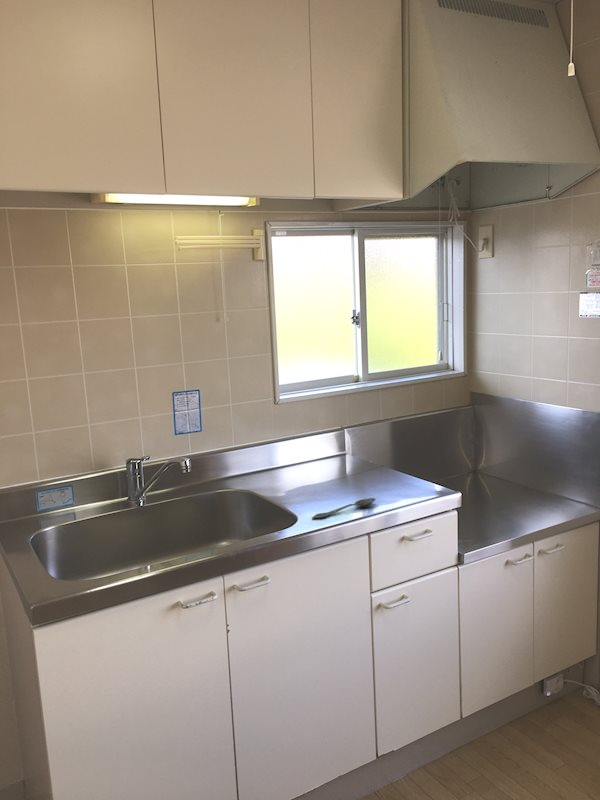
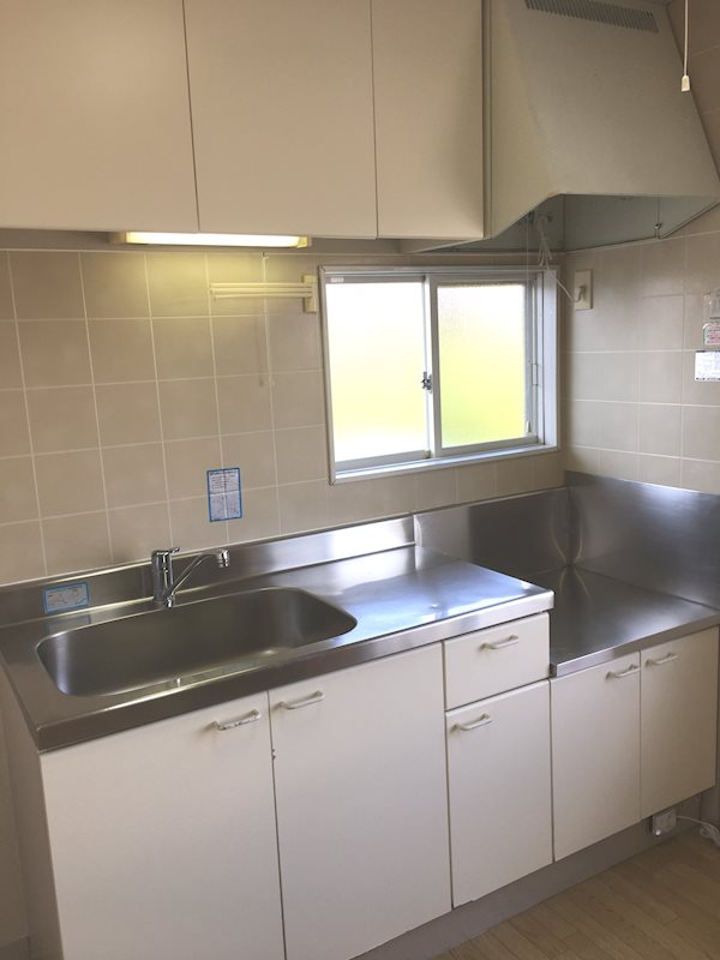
- spoon (344, 507)
